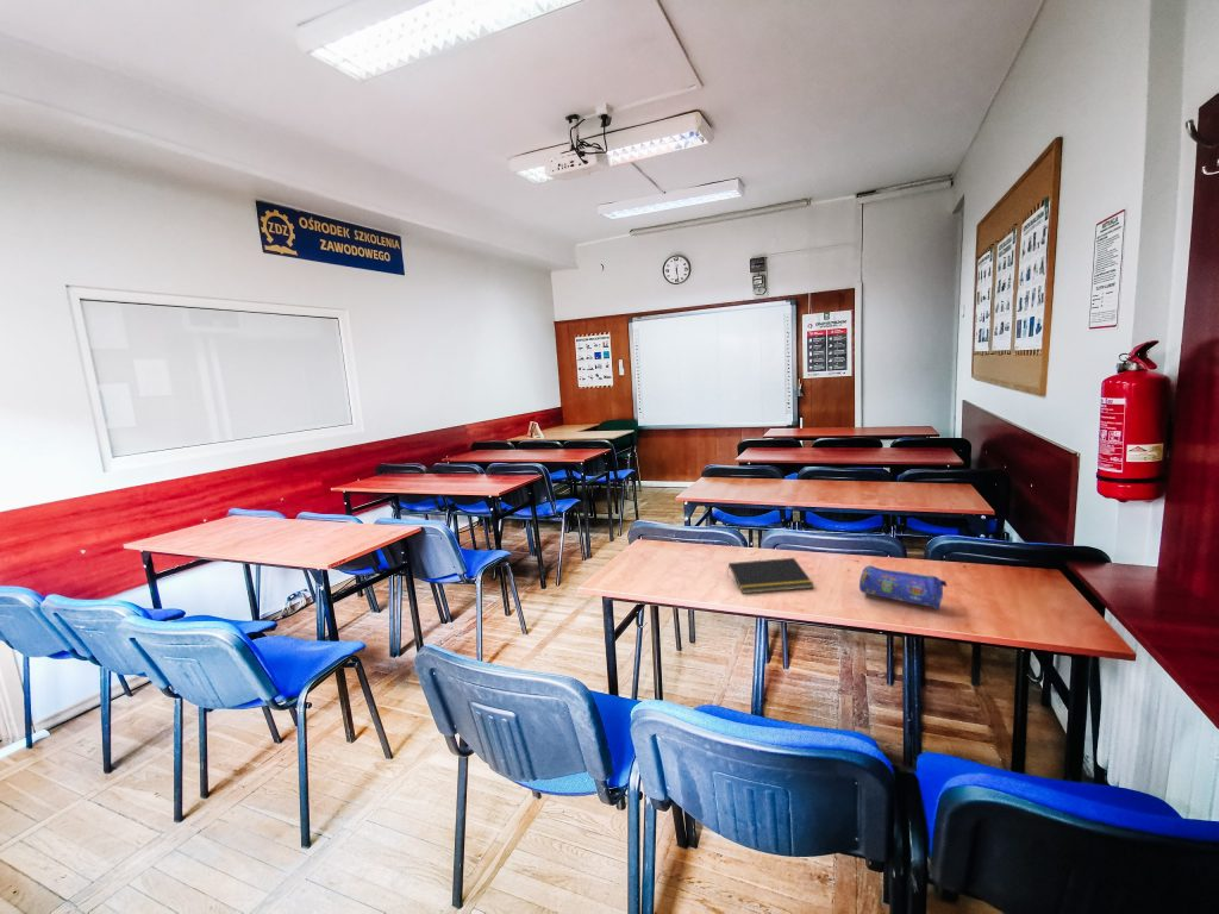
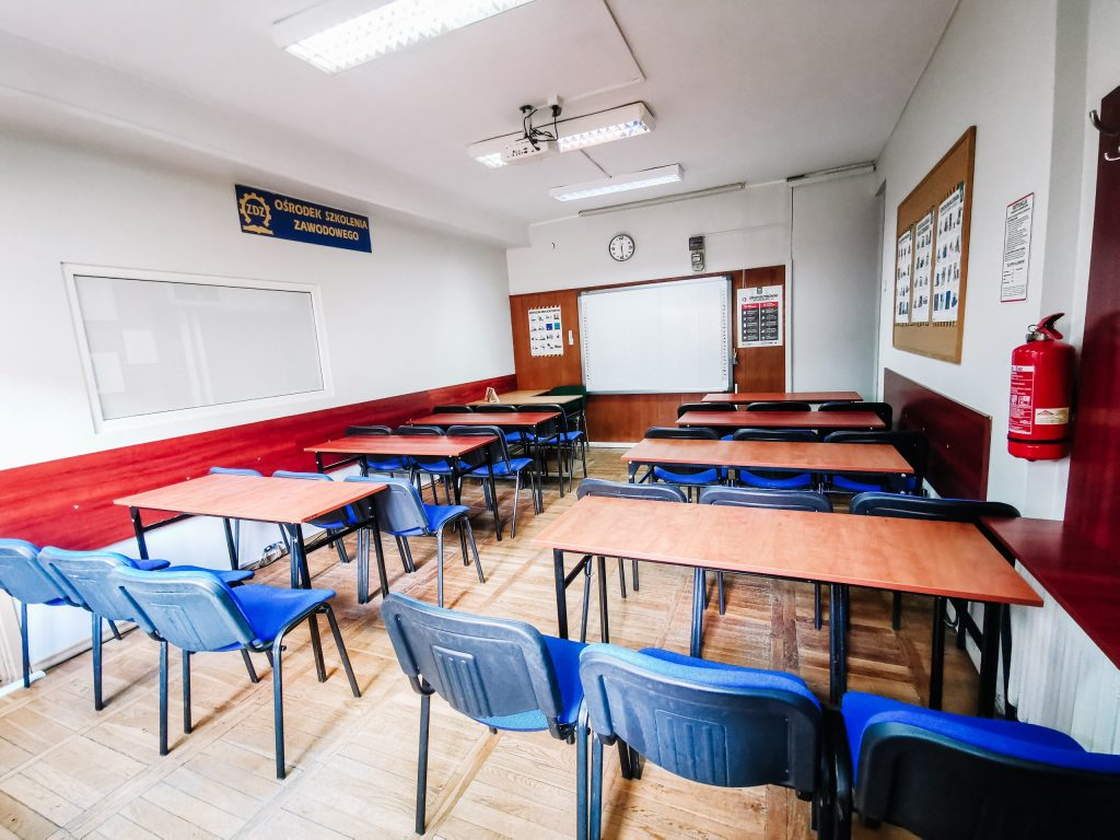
- notepad (769, 575)
- pencil case (900, 584)
